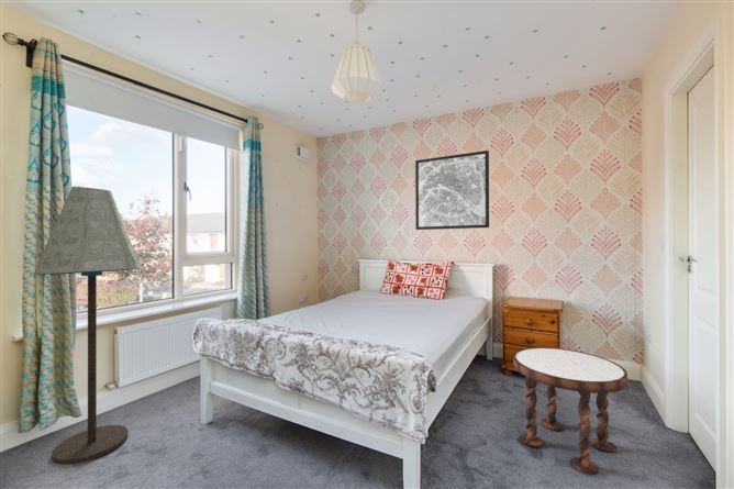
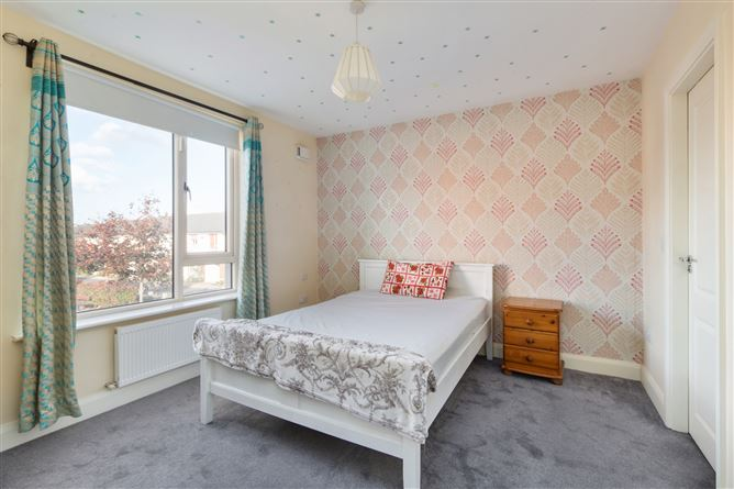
- side table (556, 407)
- floor lamp (91, 314)
- wall art (451, 192)
